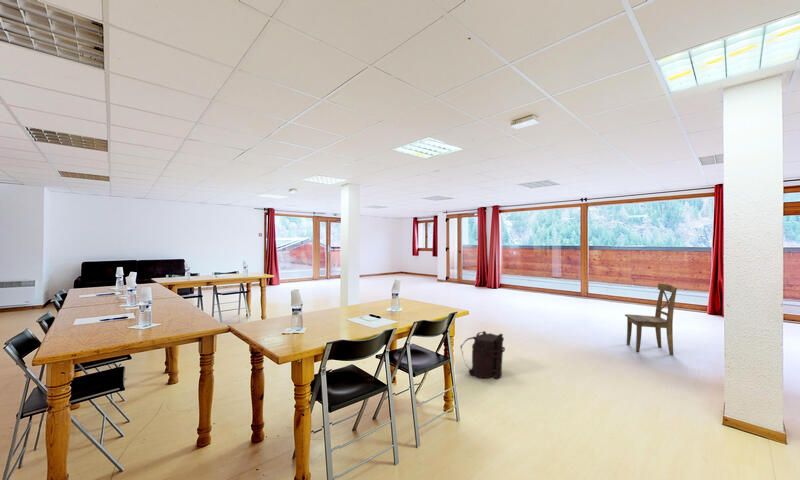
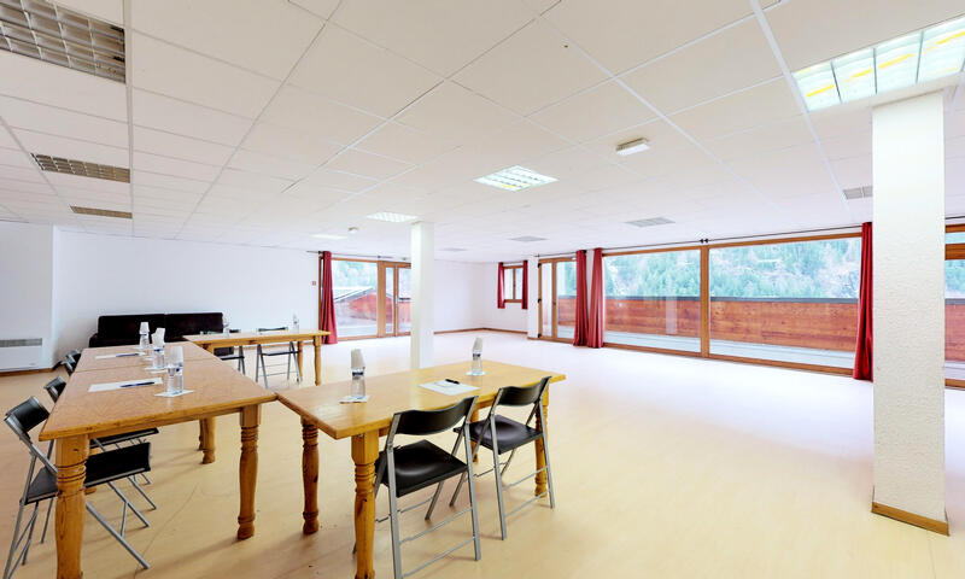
- dining chair (650, 316)
- backpack (485, 352)
